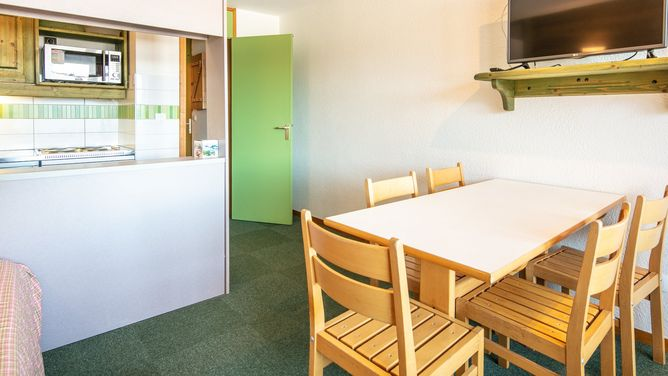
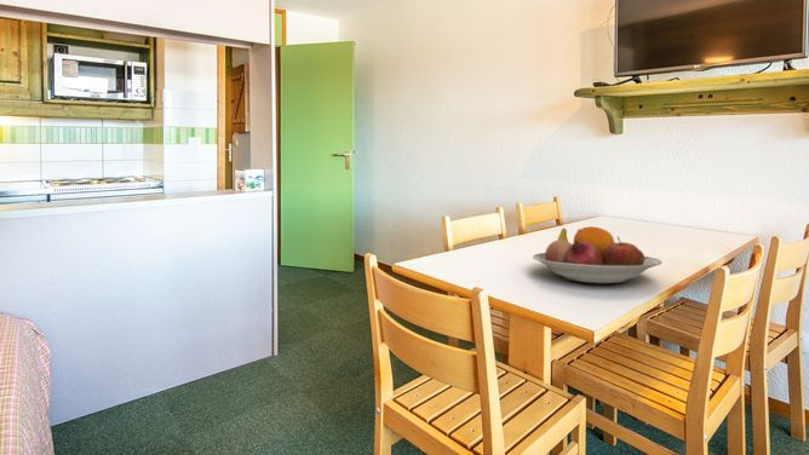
+ fruit bowl (595, 253)
